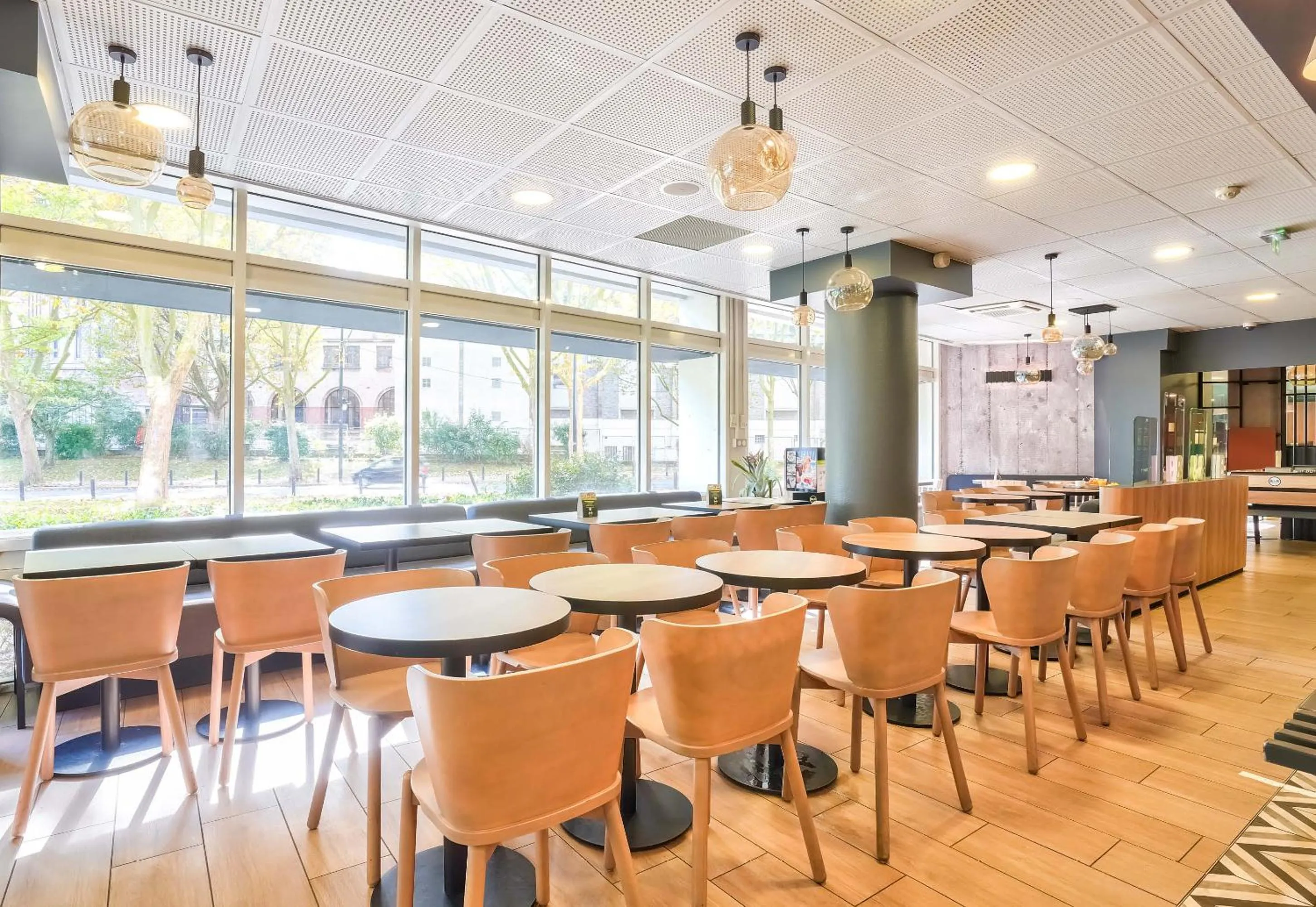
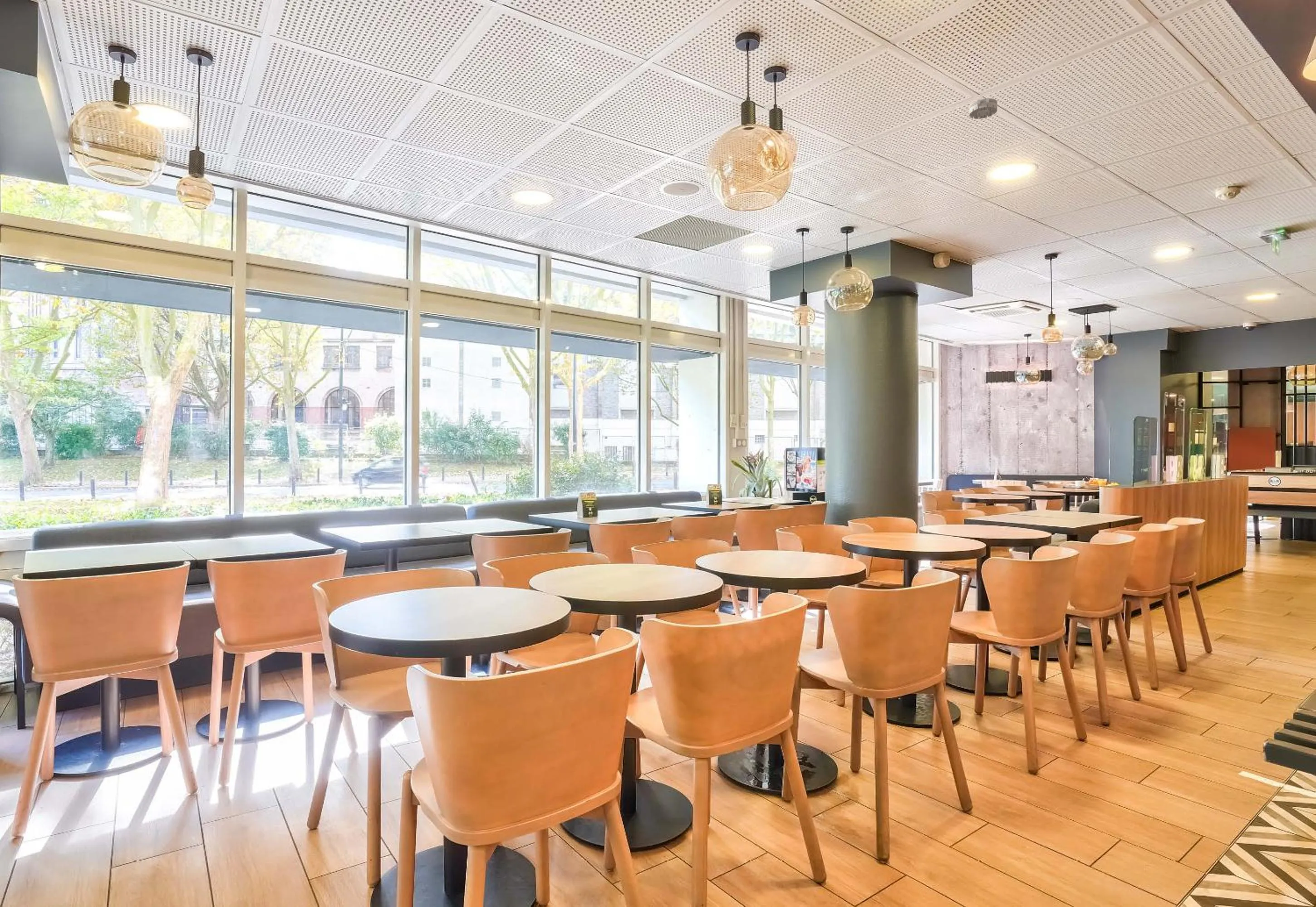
+ smoke detector (983, 108)
